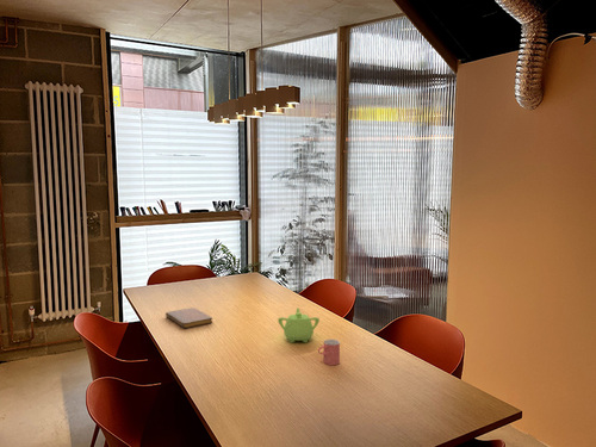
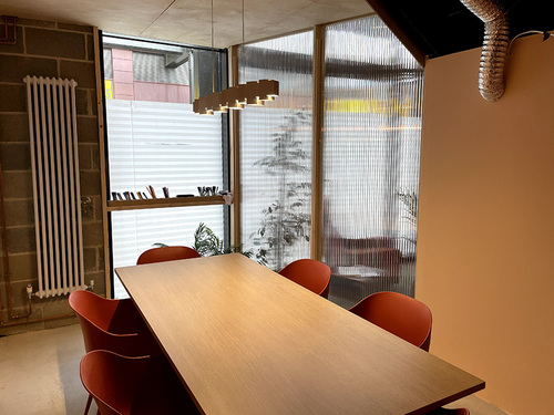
- notebook (188, 317)
- cup (328, 352)
- teapot (298, 324)
